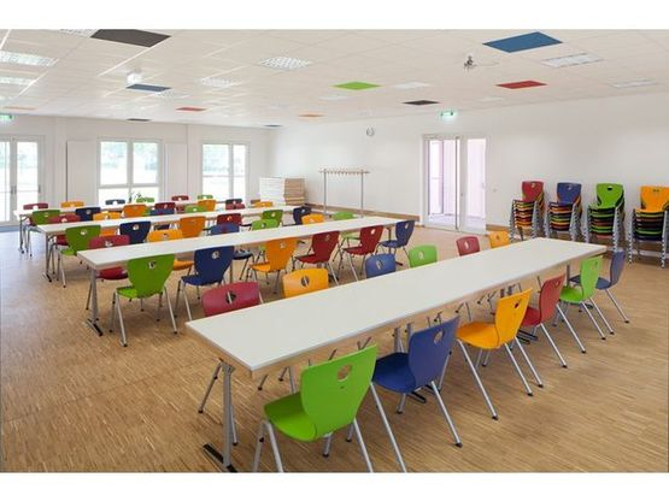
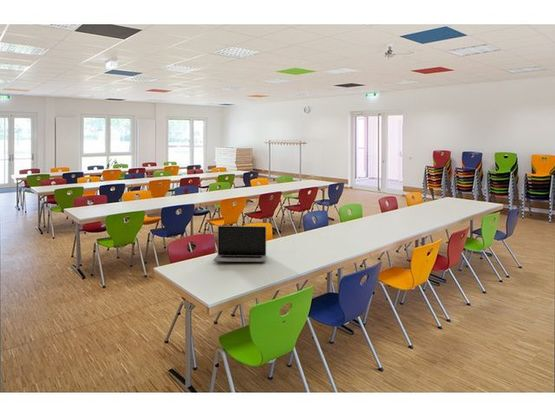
+ laptop (240, 243)
